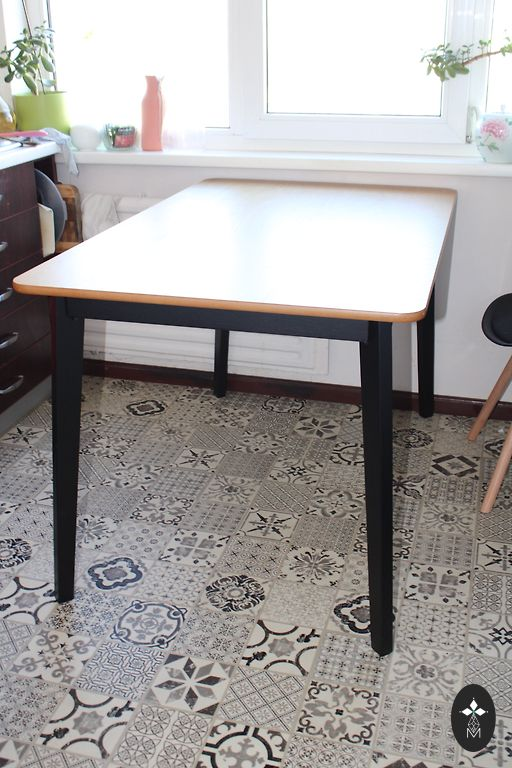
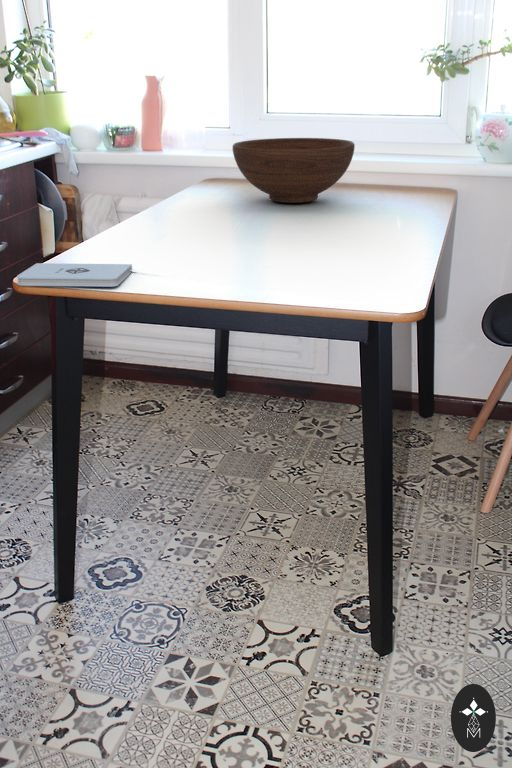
+ notepad (75, 274)
+ fruit bowl (293, 172)
